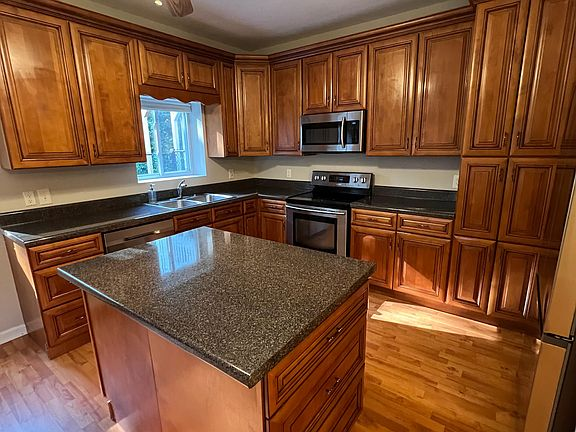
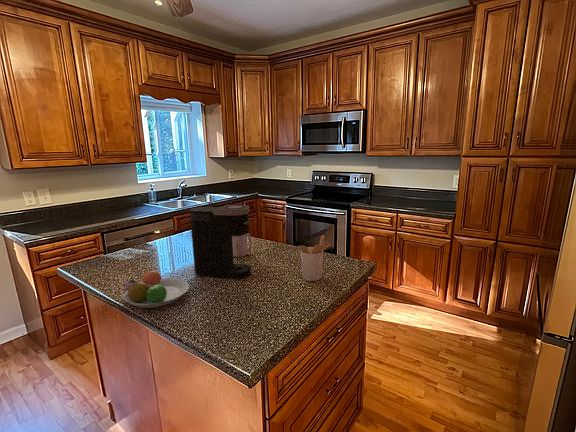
+ mug (241, 242)
+ utensil holder (315, 259)
+ coffee maker (221, 240)
+ fruit bowl (155, 285)
